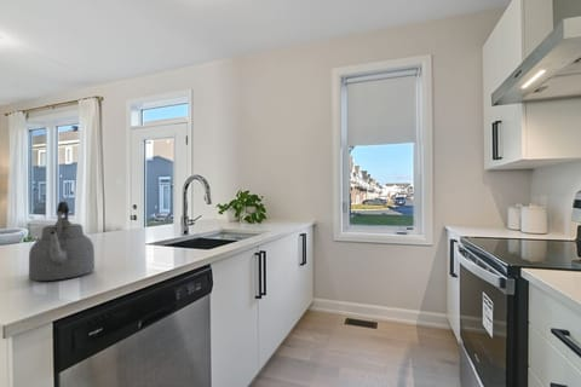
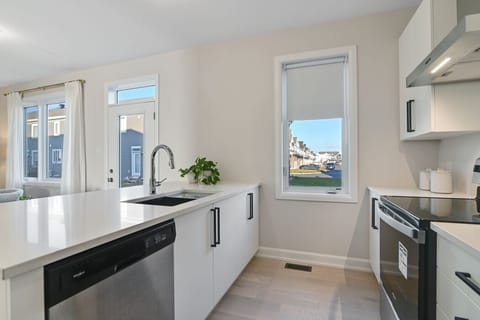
- kettle (61, 239)
